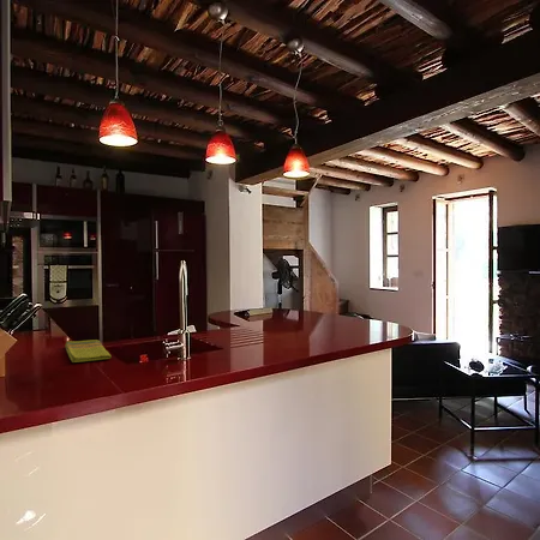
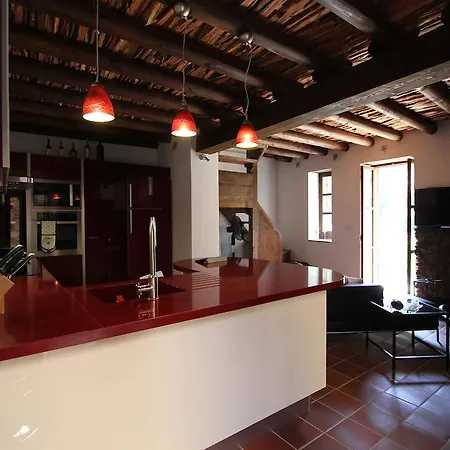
- dish towel (86, 349)
